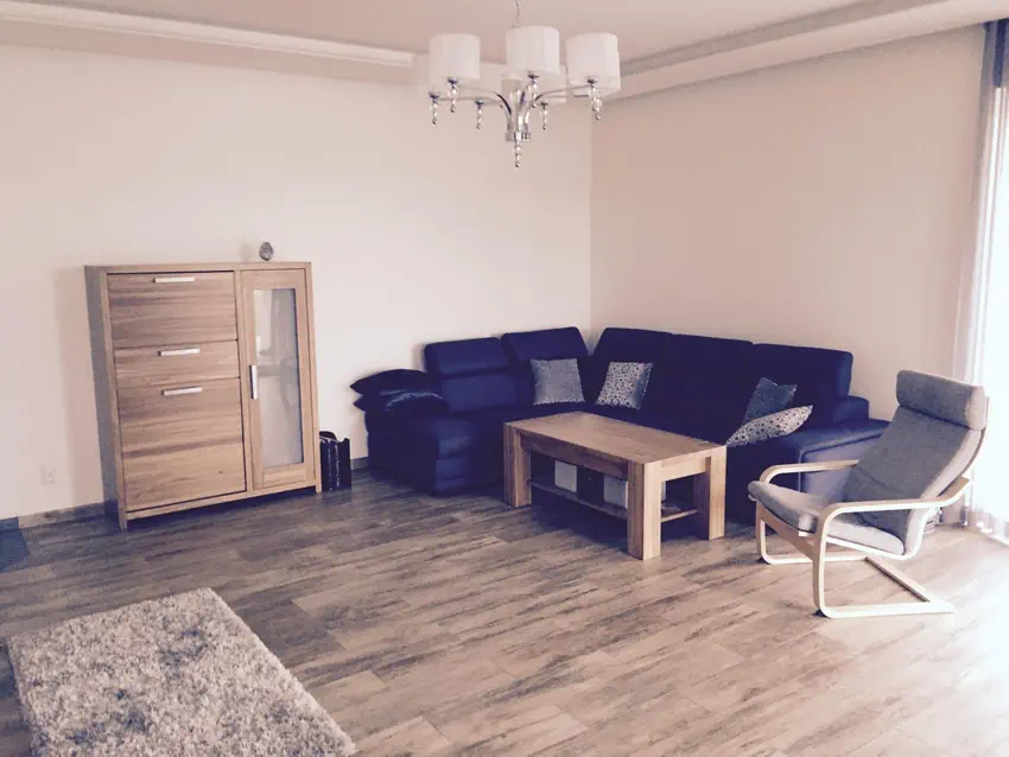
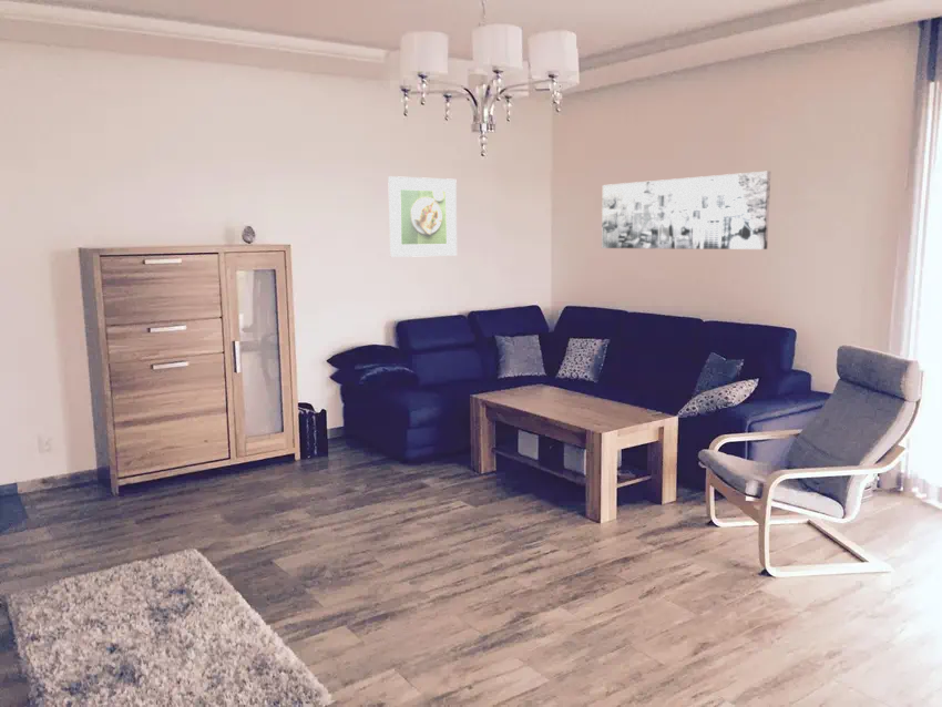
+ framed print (423, 217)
+ wall art (676, 214)
